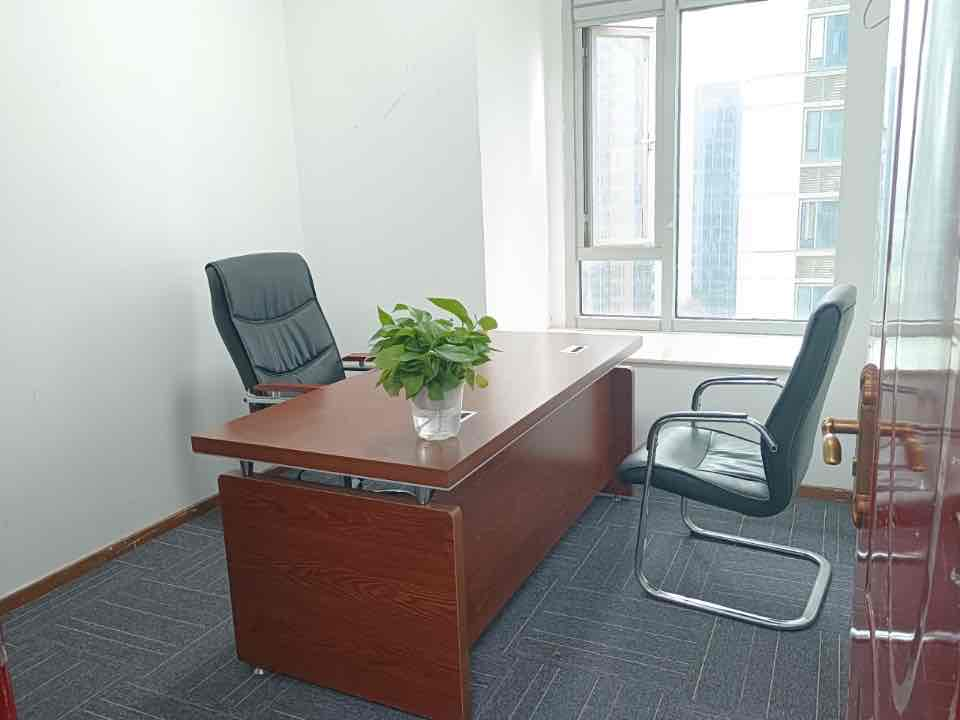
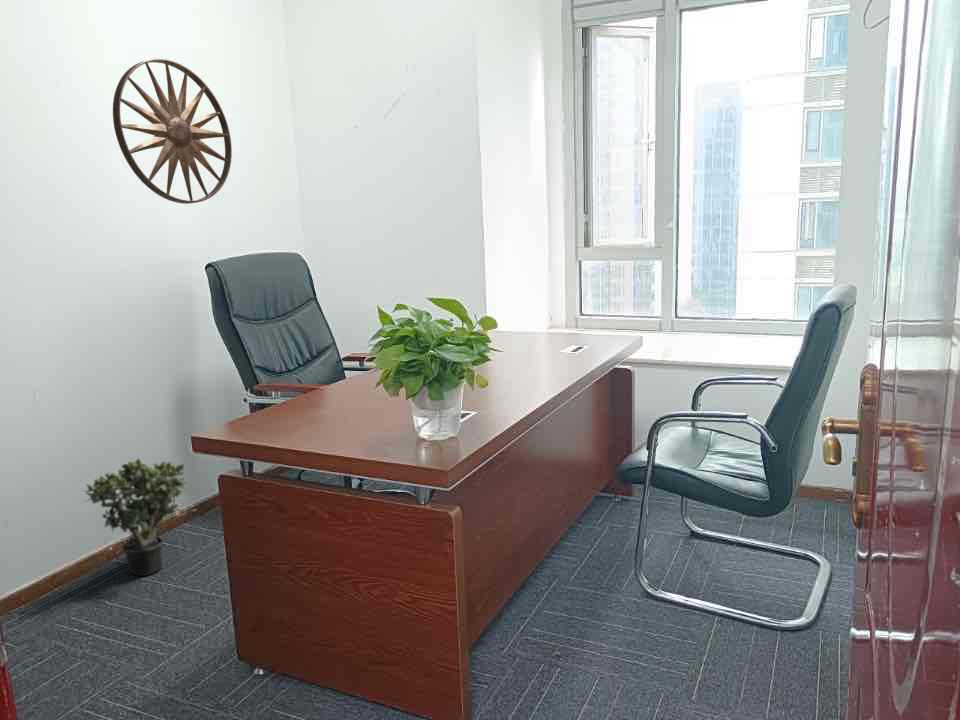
+ potted plant (146, 514)
+ wall art (176, 132)
